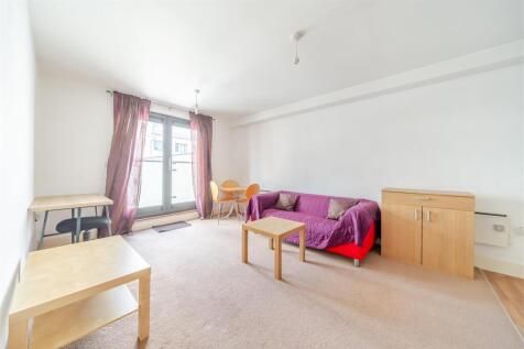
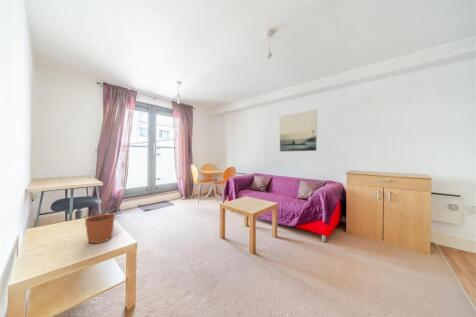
+ plant pot (100, 222)
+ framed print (297, 132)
